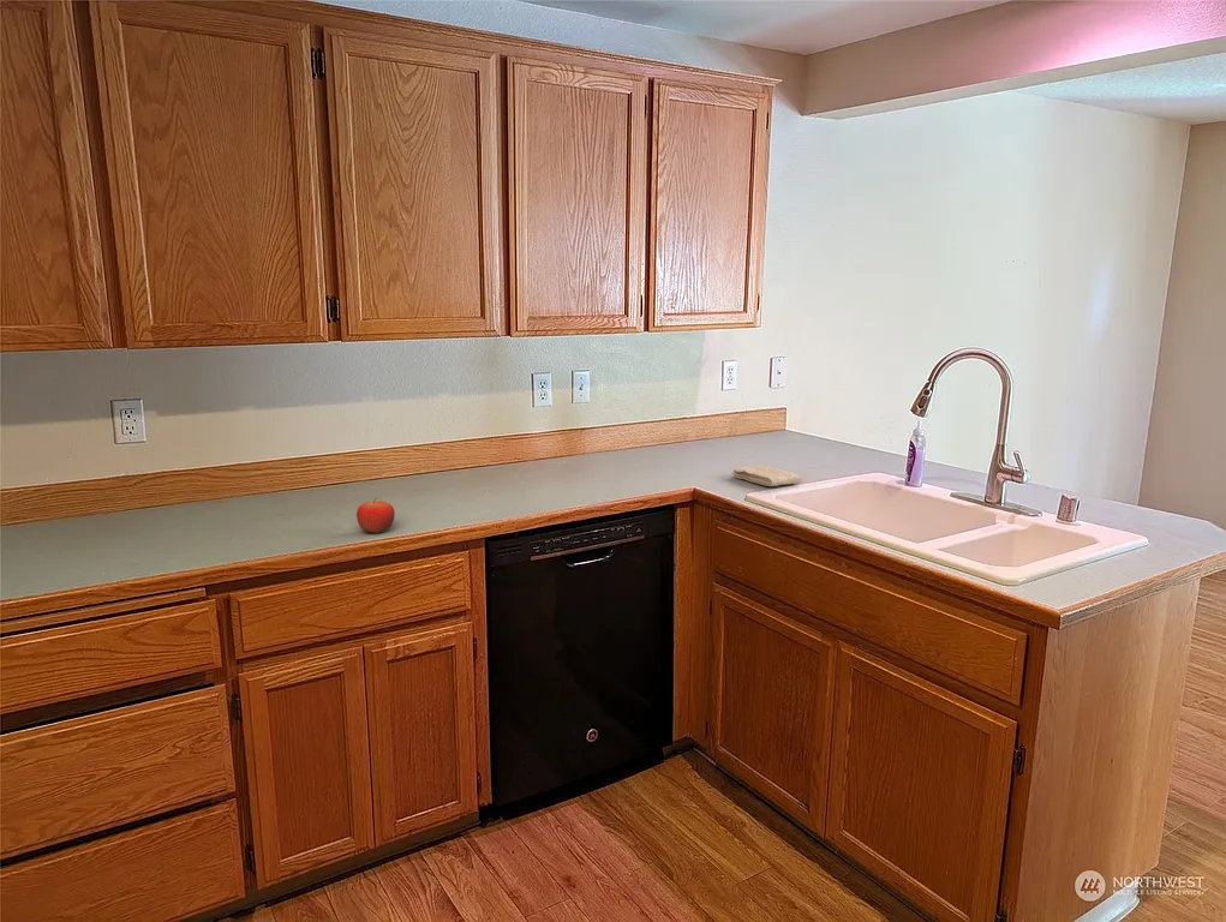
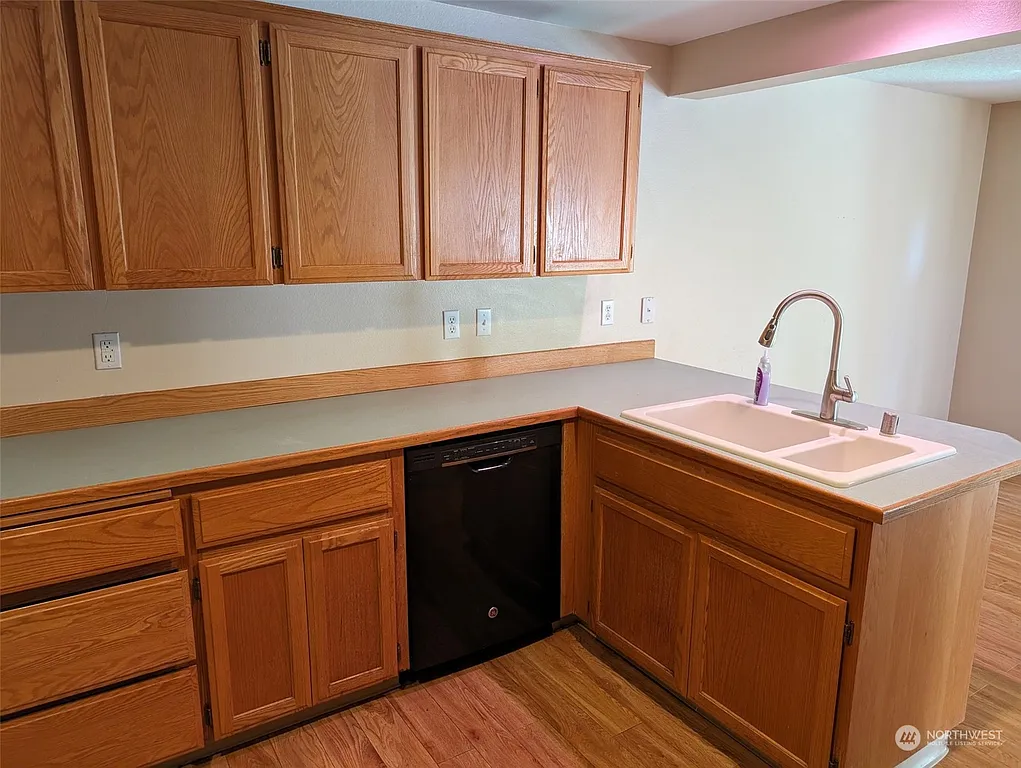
- washcloth (765, 474)
- fruit (375, 514)
